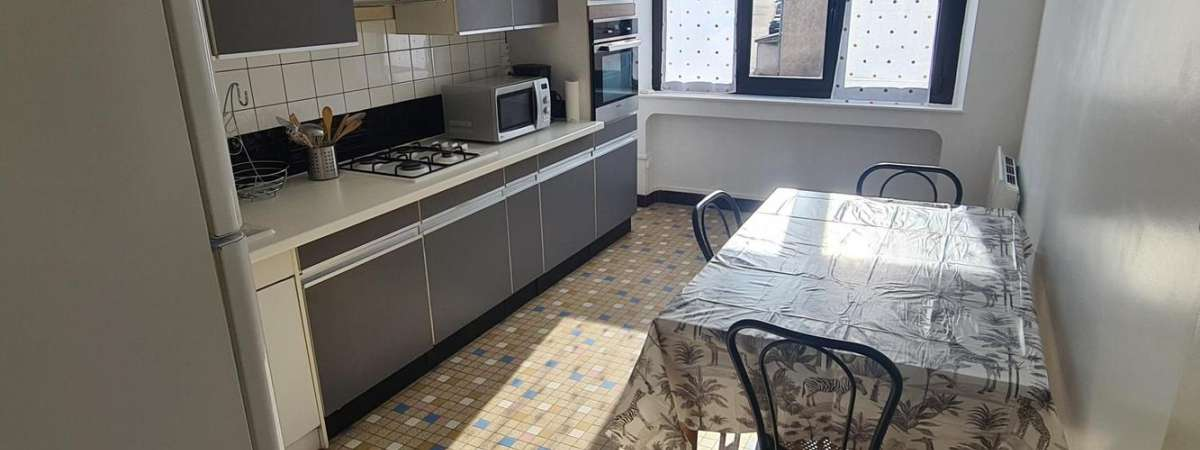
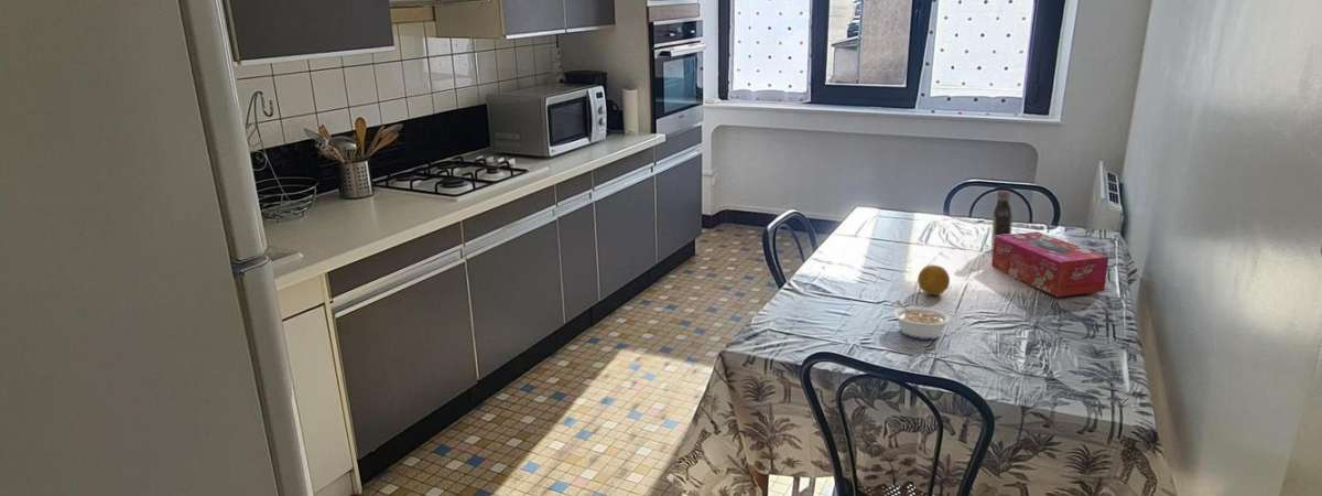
+ bottle (1003, 222)
+ tissue box (1047, 262)
+ fruit (933, 280)
+ legume (919, 322)
